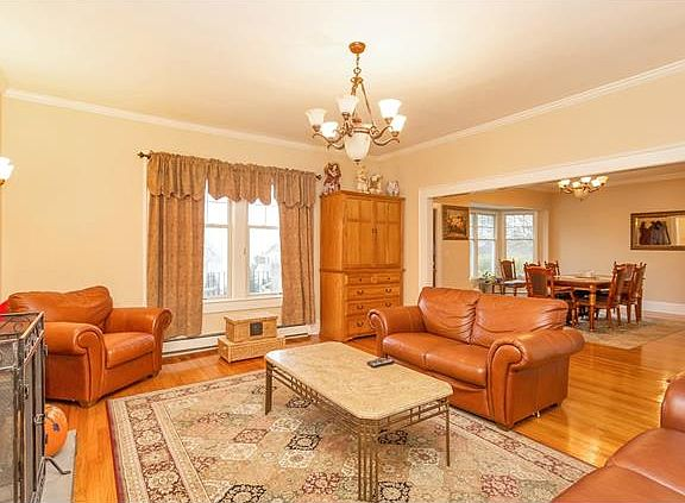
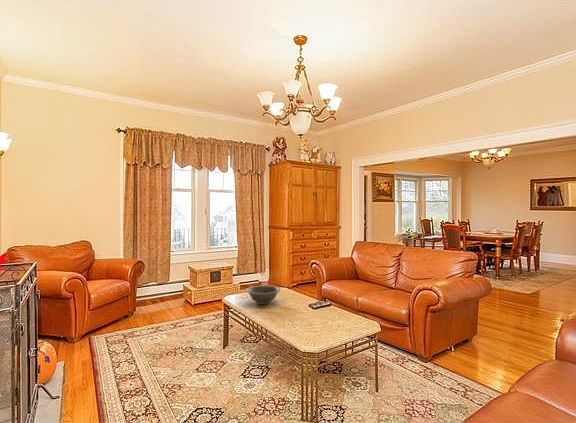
+ decorative bowl (263, 295)
